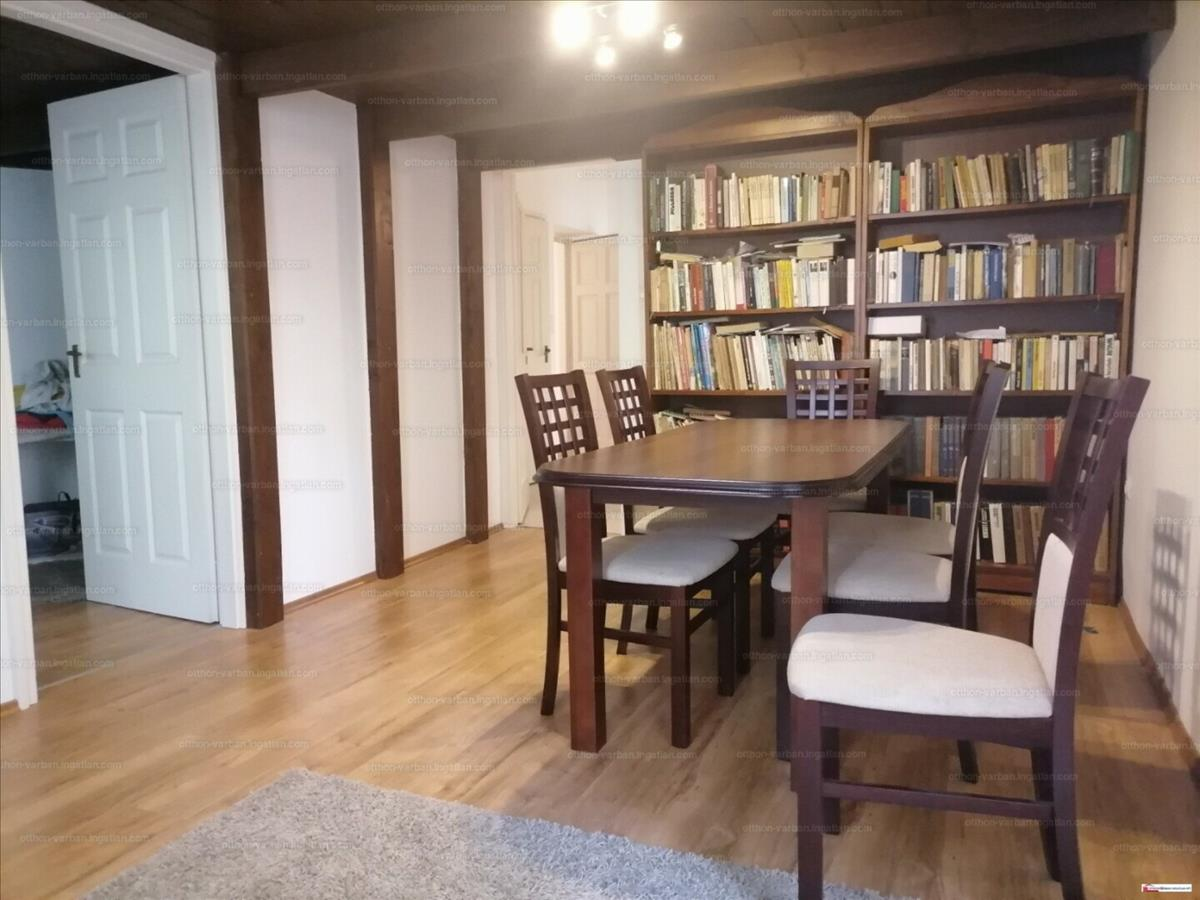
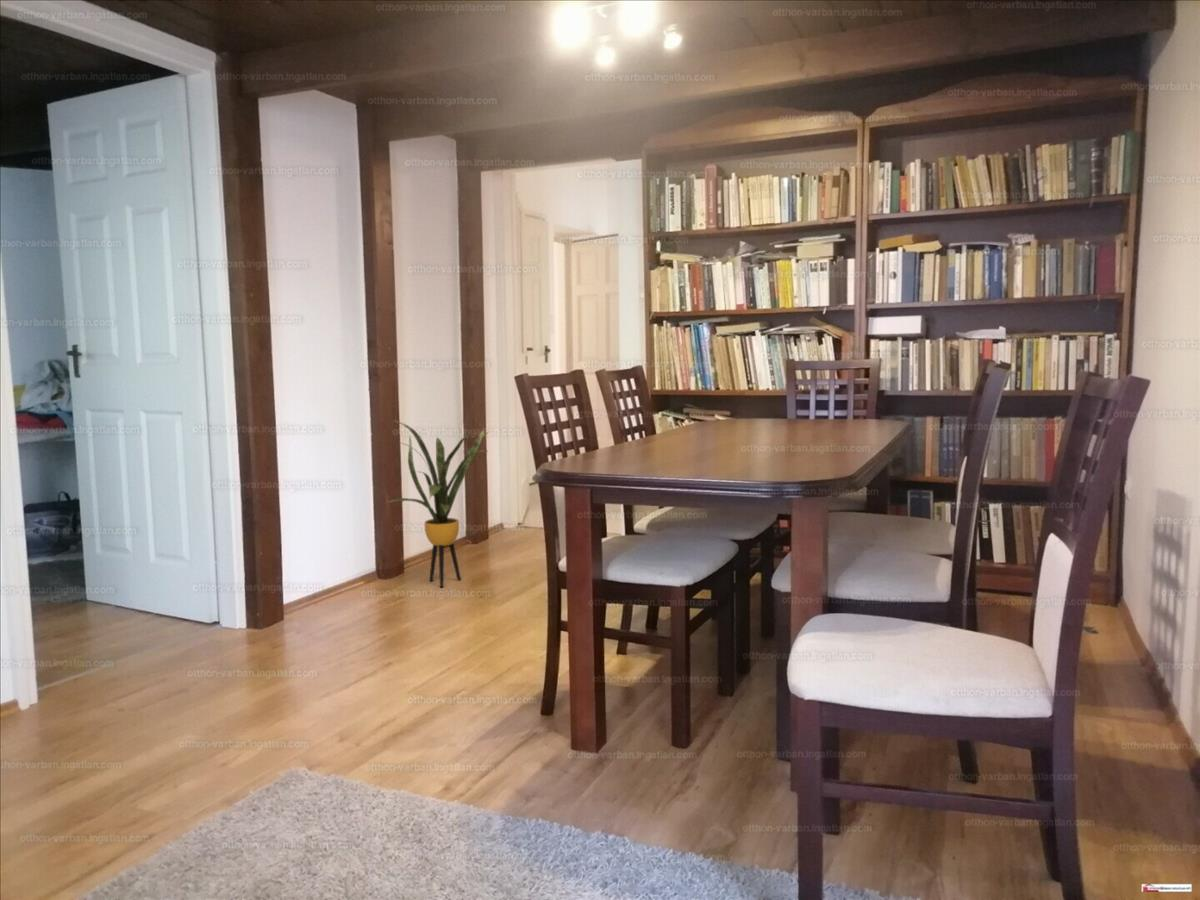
+ house plant (440, 501)
